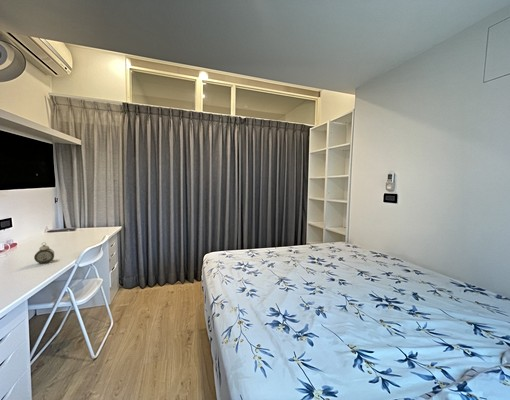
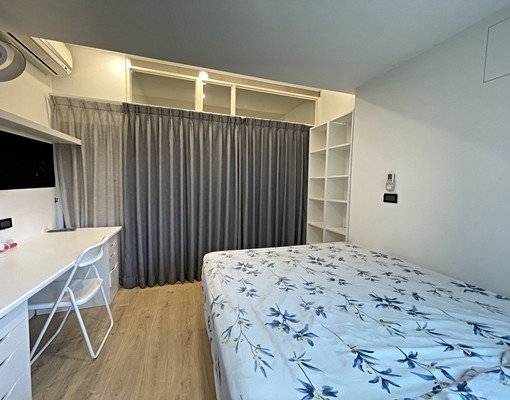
- alarm clock (44, 252)
